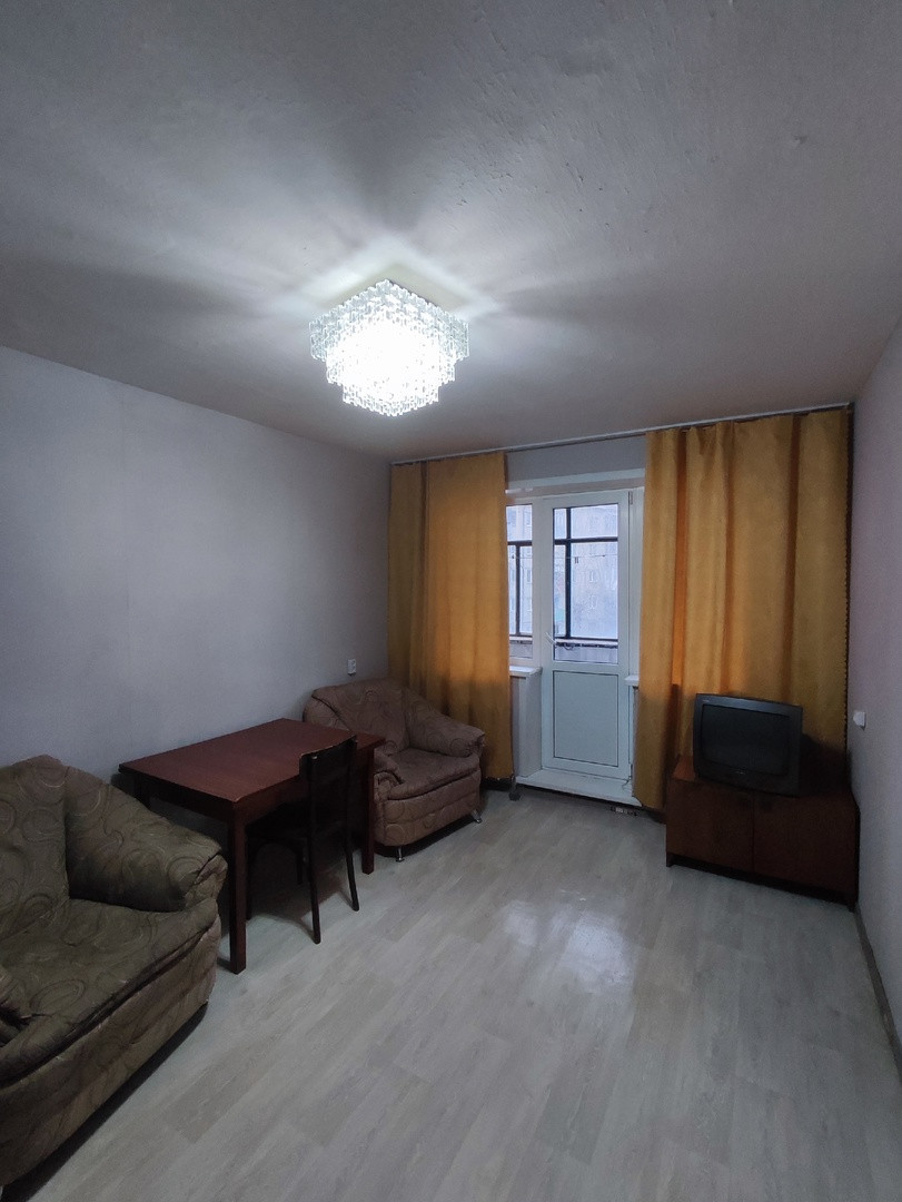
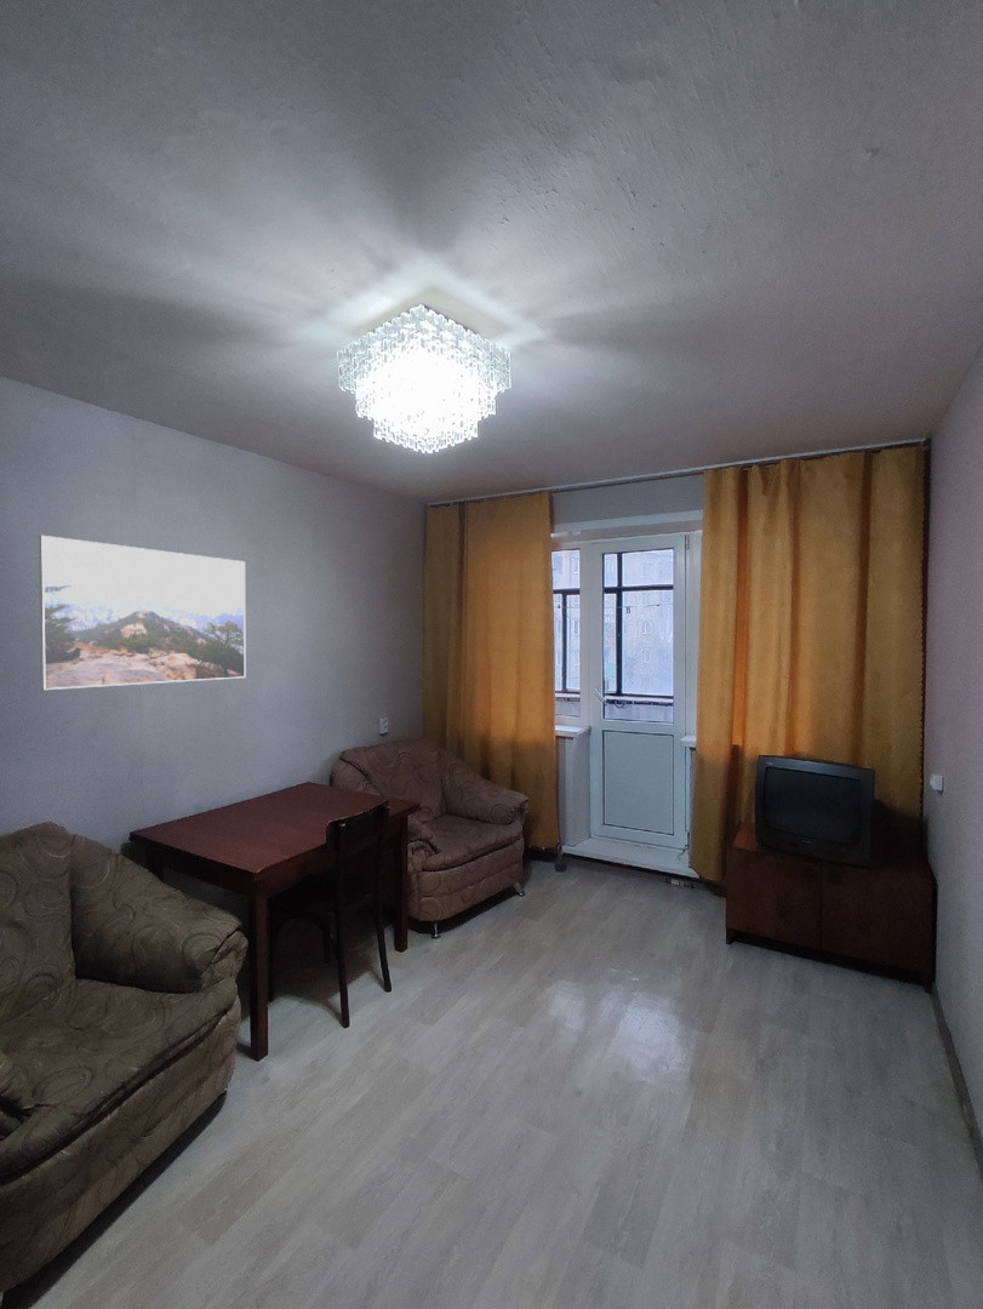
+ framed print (156, 616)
